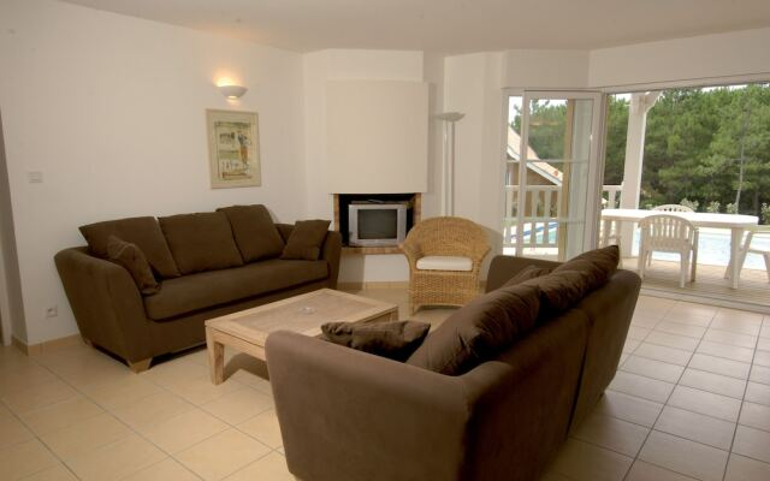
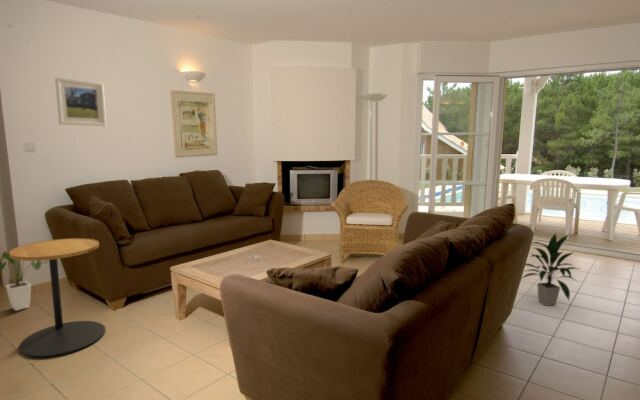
+ indoor plant (550, 269)
+ house plant (22, 277)
+ side table (59, 293)
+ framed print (81, 103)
